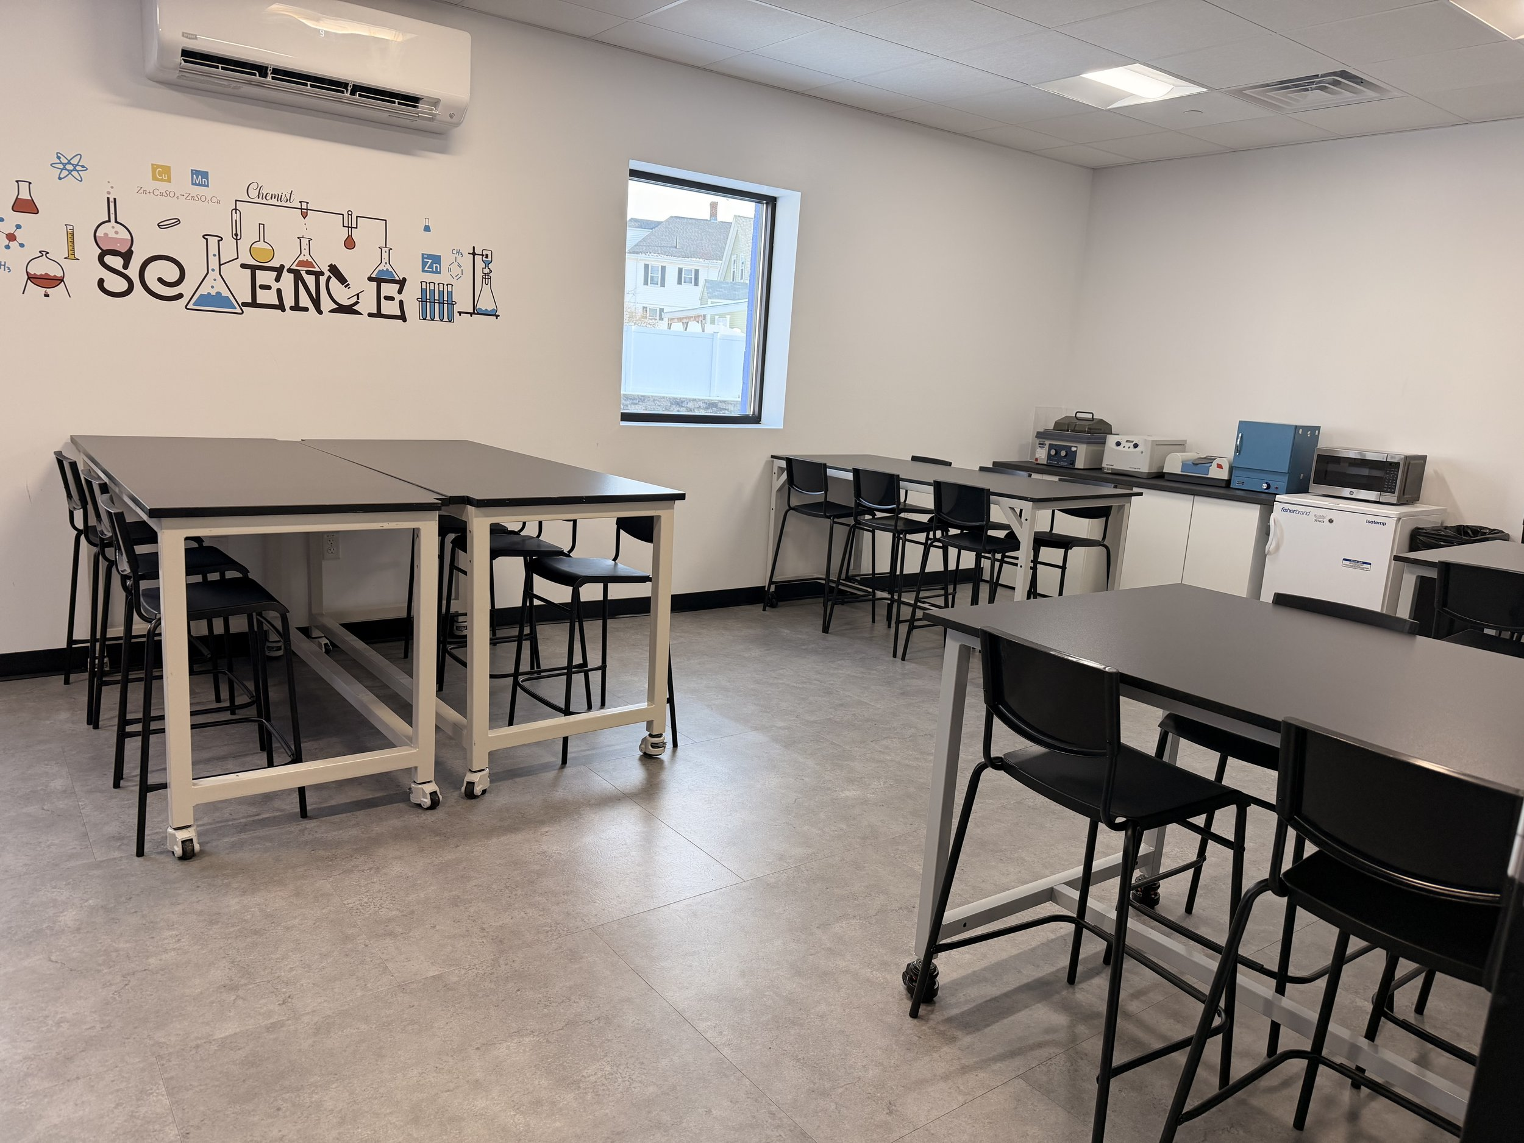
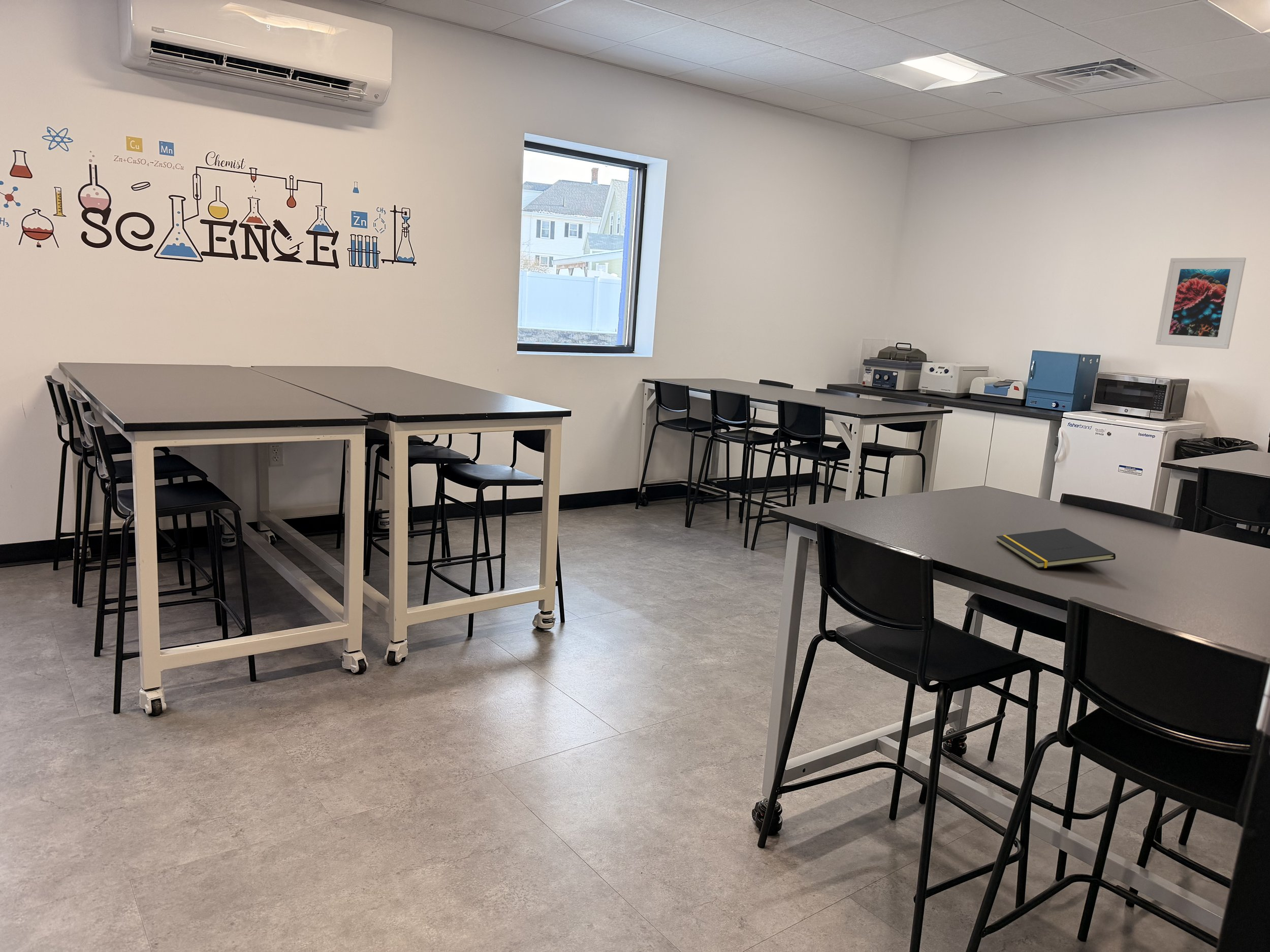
+ notepad (1052, 547)
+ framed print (1199, 303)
